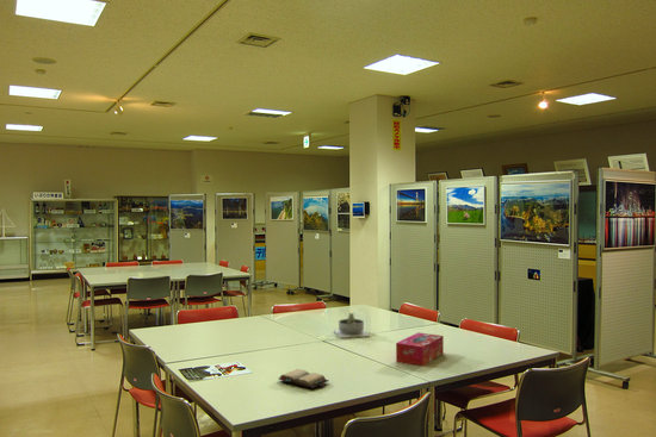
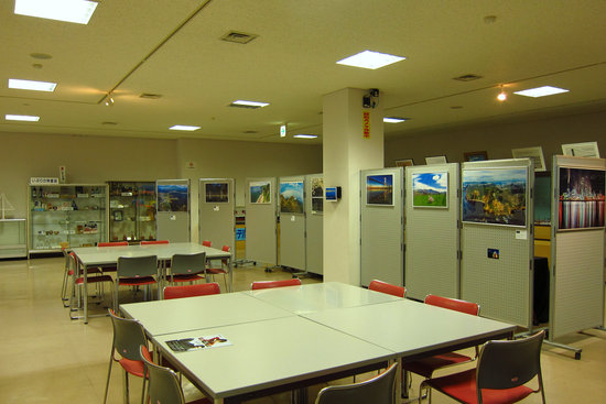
- succulent planter (351, 323)
- tissue box (420, 348)
- hardback book (302, 377)
